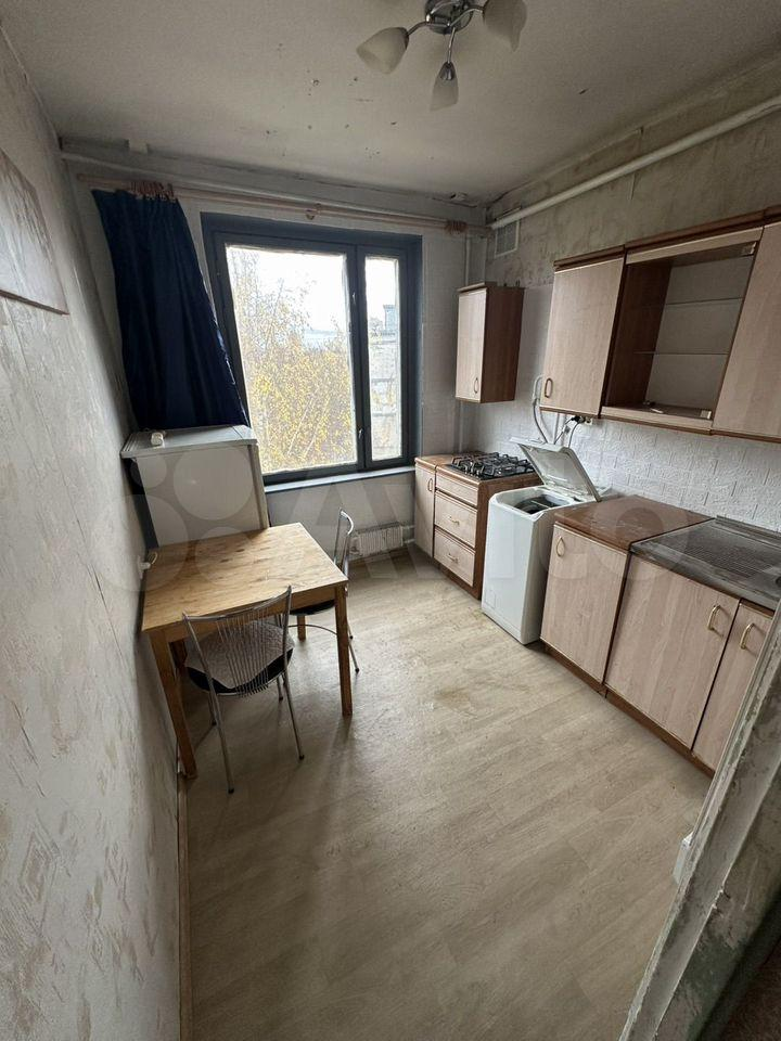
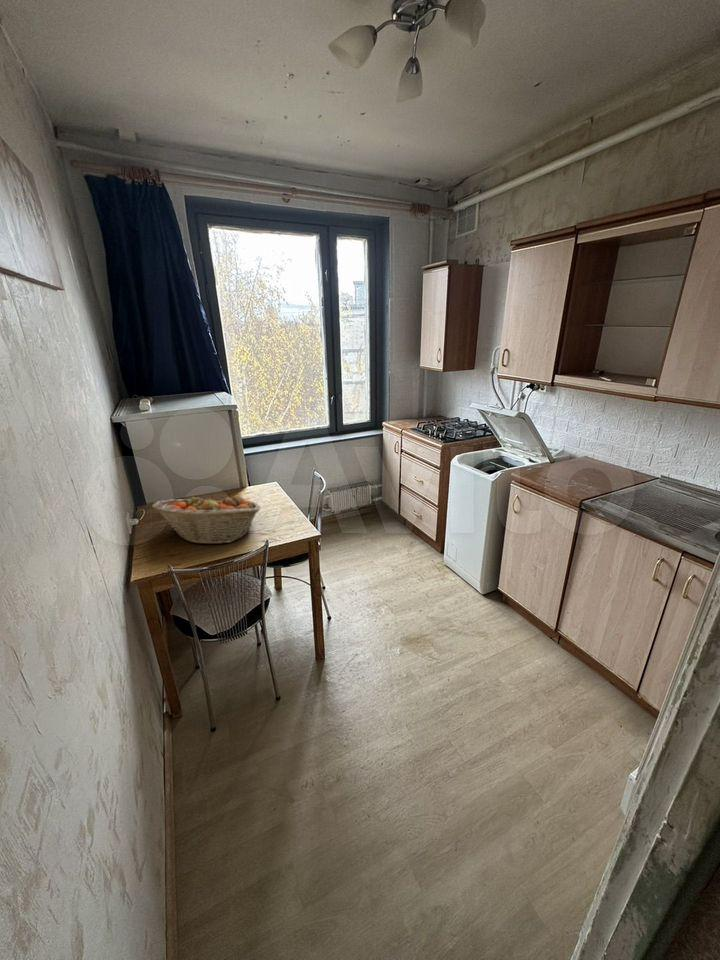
+ fruit basket (209, 513)
